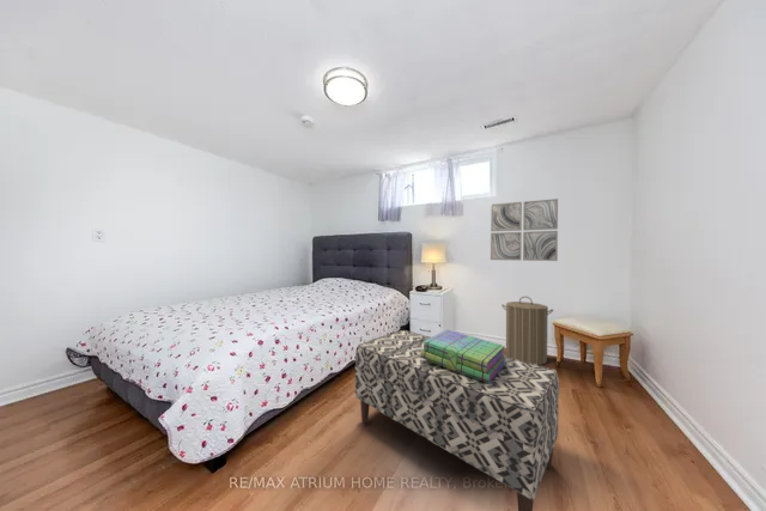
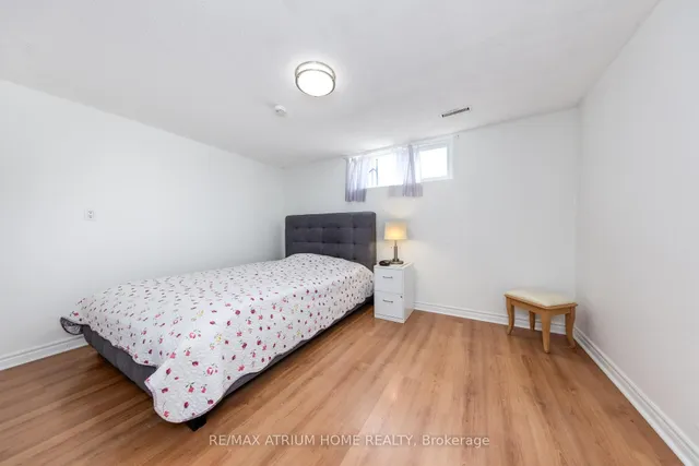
- bench (444, 397)
- laundry hamper (525, 327)
- wall art (521, 230)
- stack of books (463, 353)
